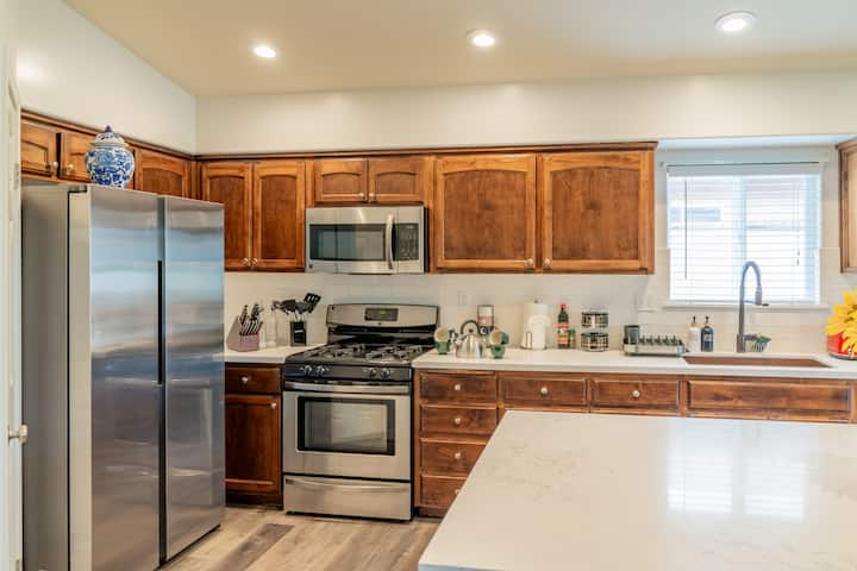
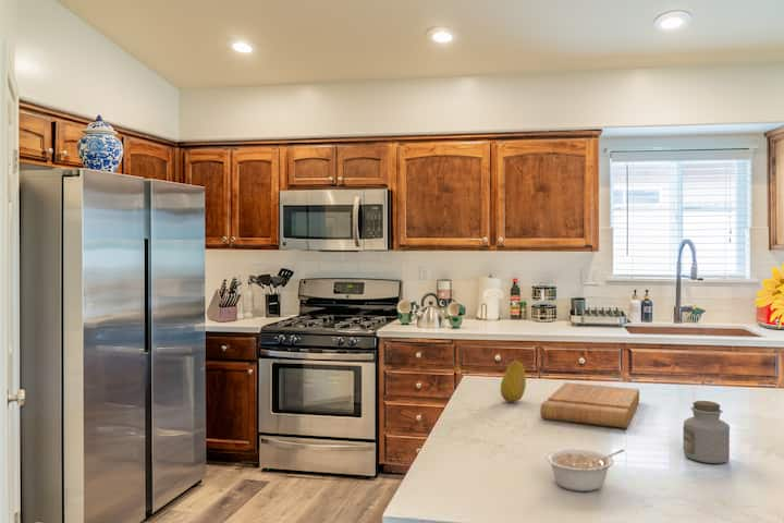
+ fruit (513, 380)
+ cutting board (592, 402)
+ legume (580, 466)
+ jar (706, 429)
